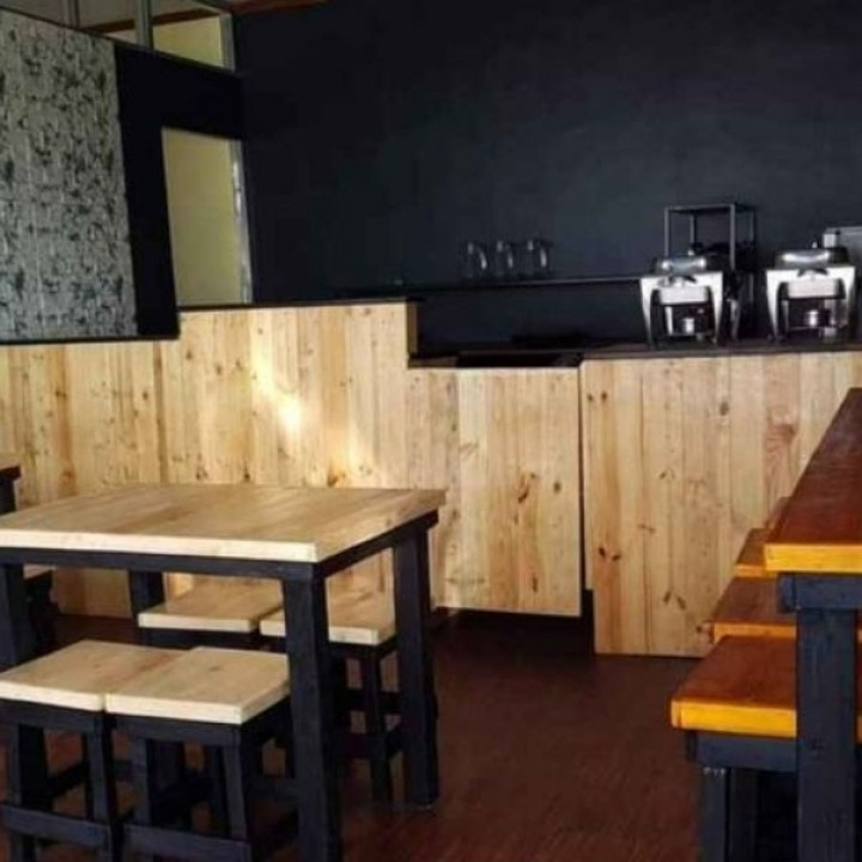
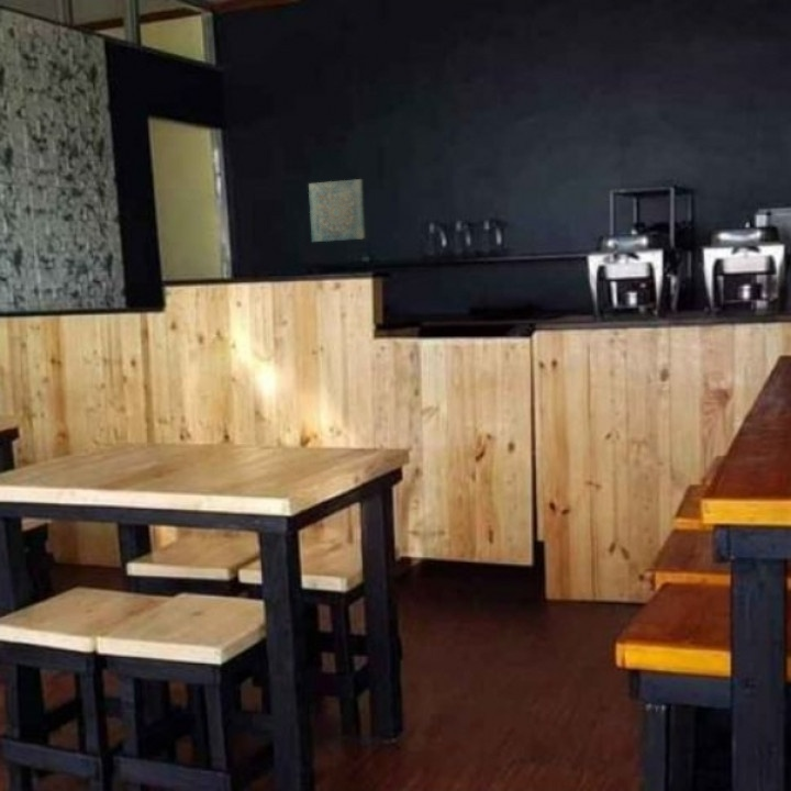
+ wall art (337, 211)
